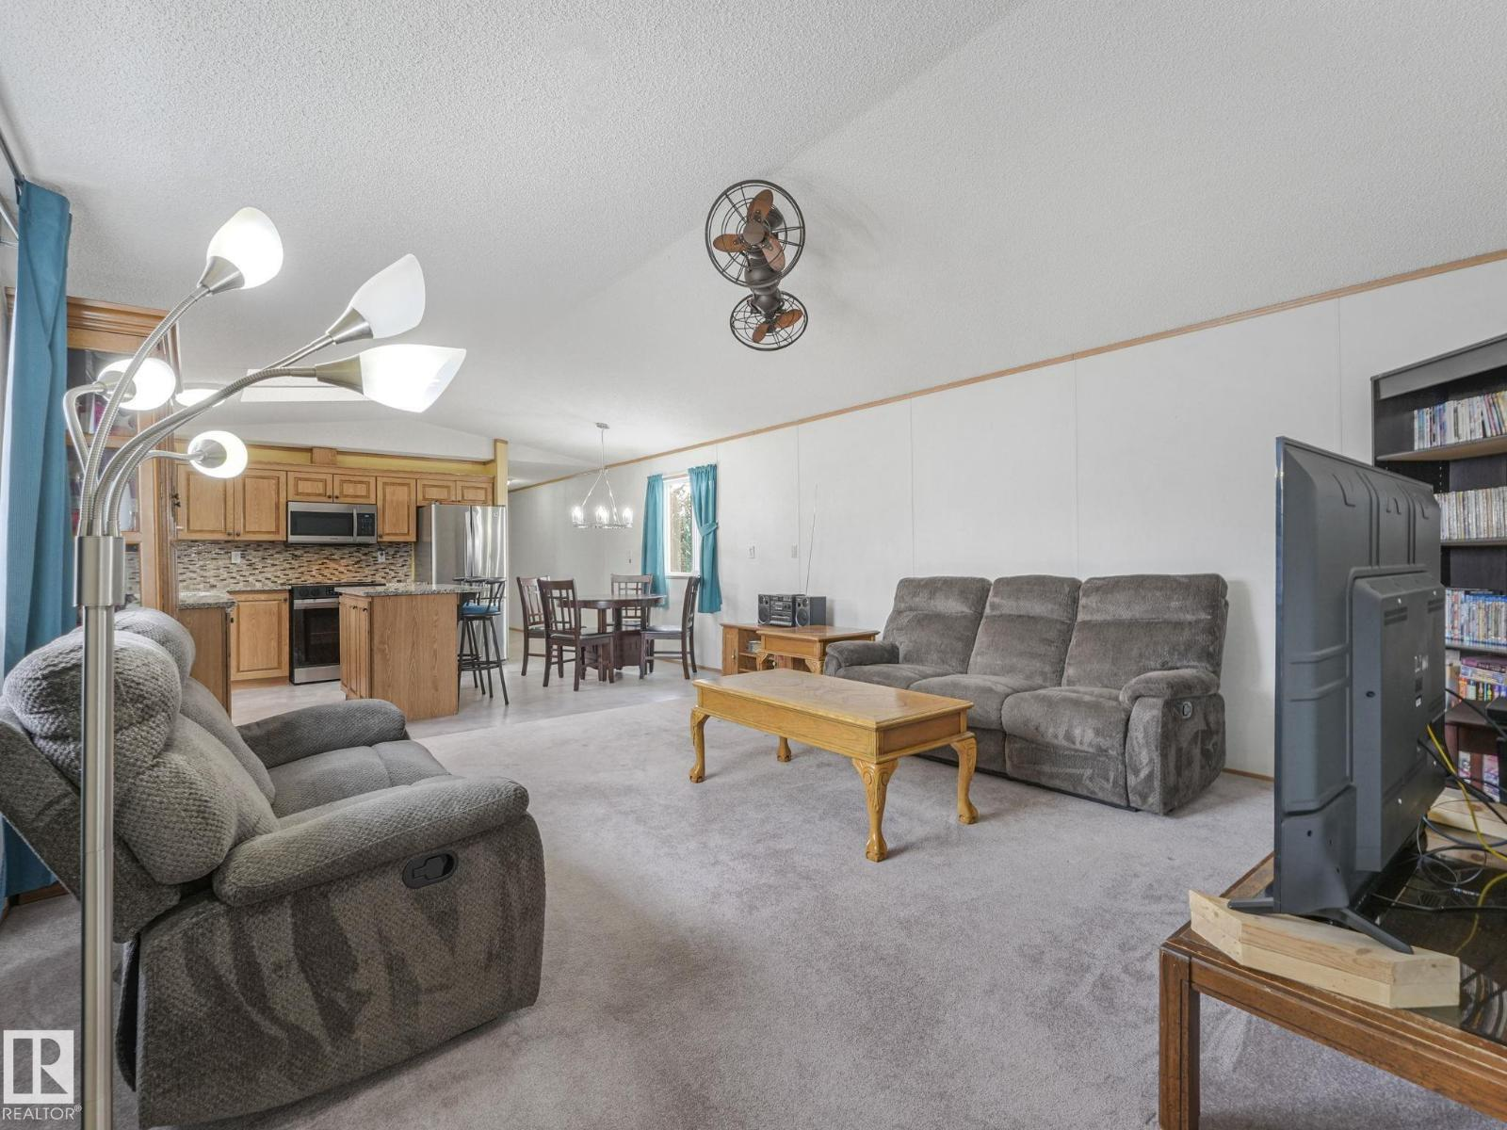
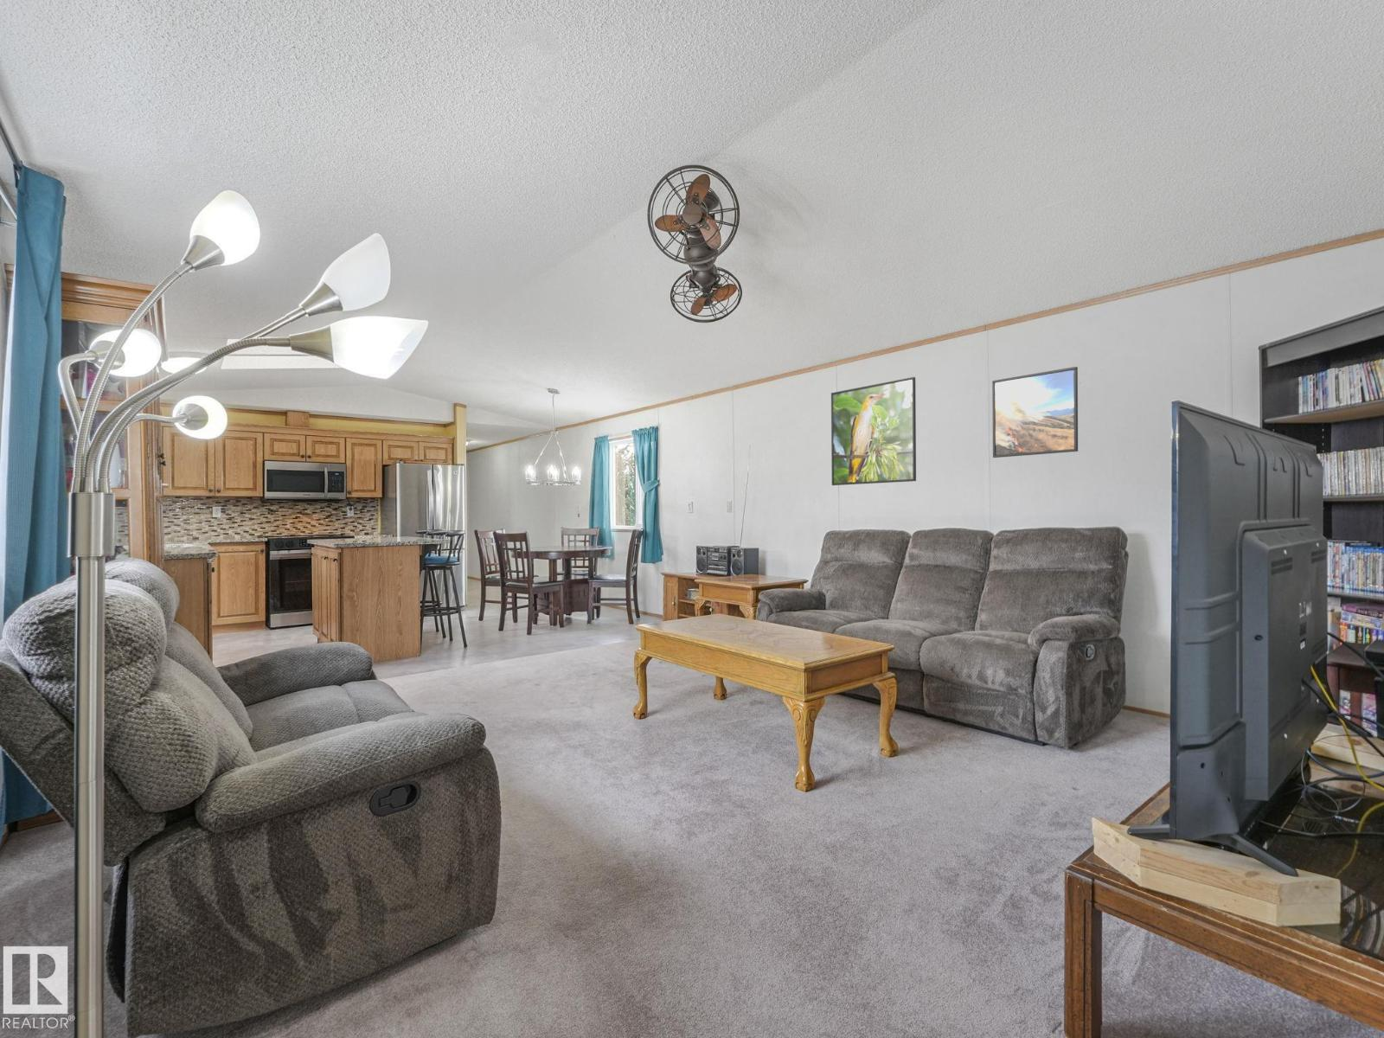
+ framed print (871, 434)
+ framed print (1033, 414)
